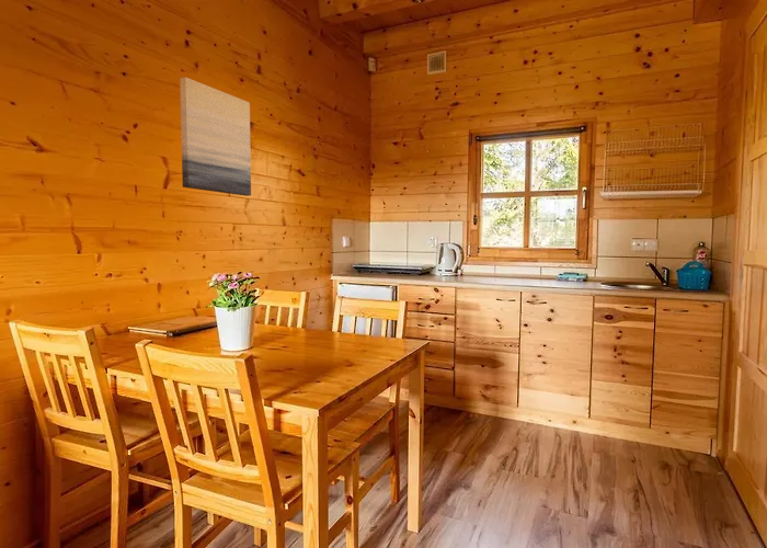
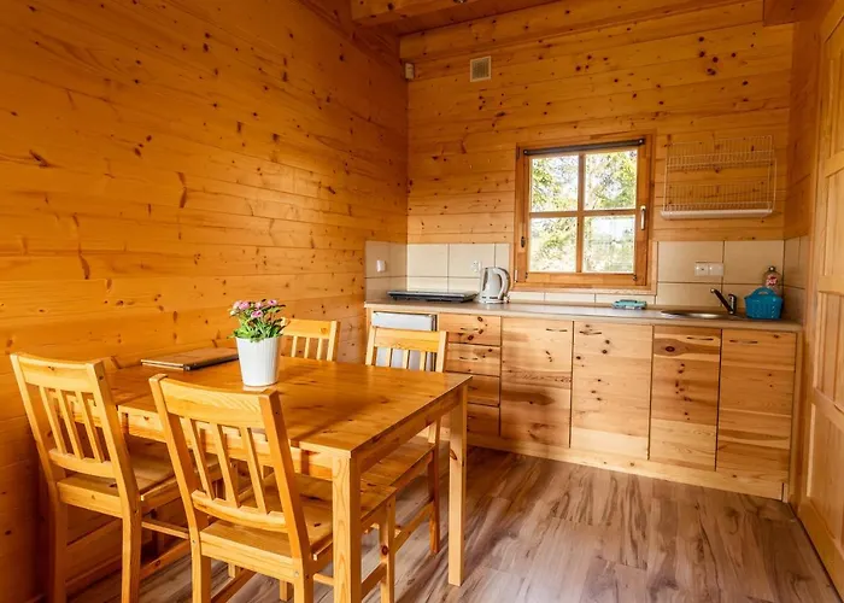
- wall art (218, 141)
